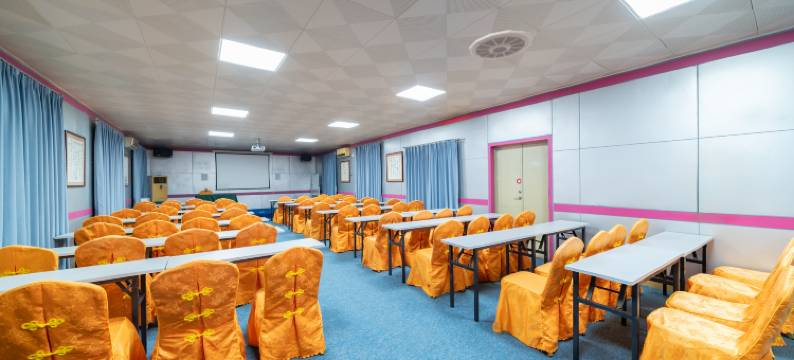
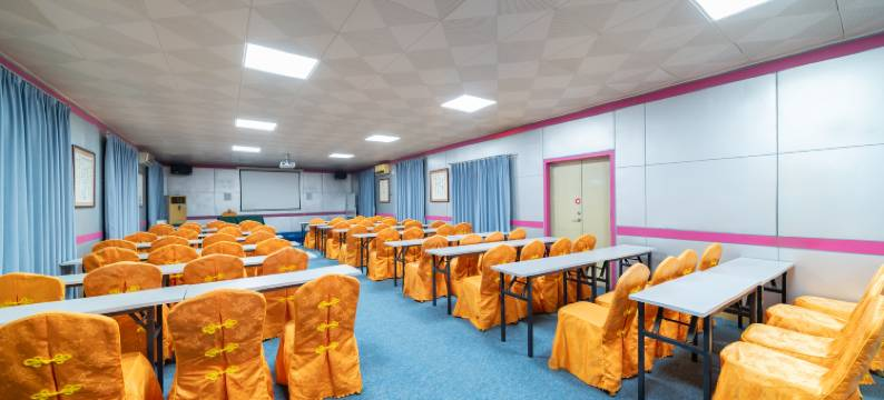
- ceiling vent (499, 47)
